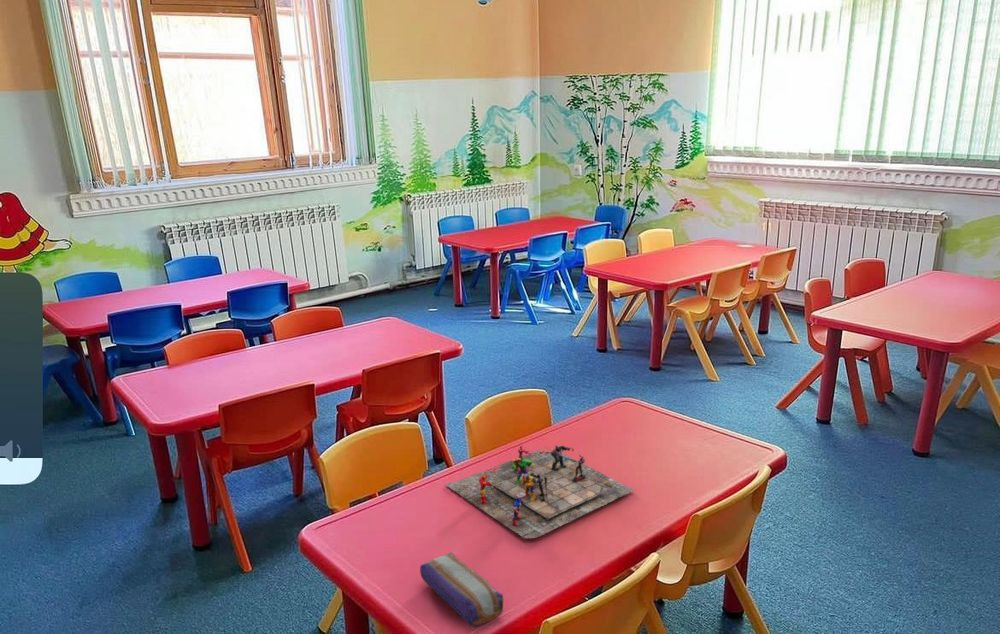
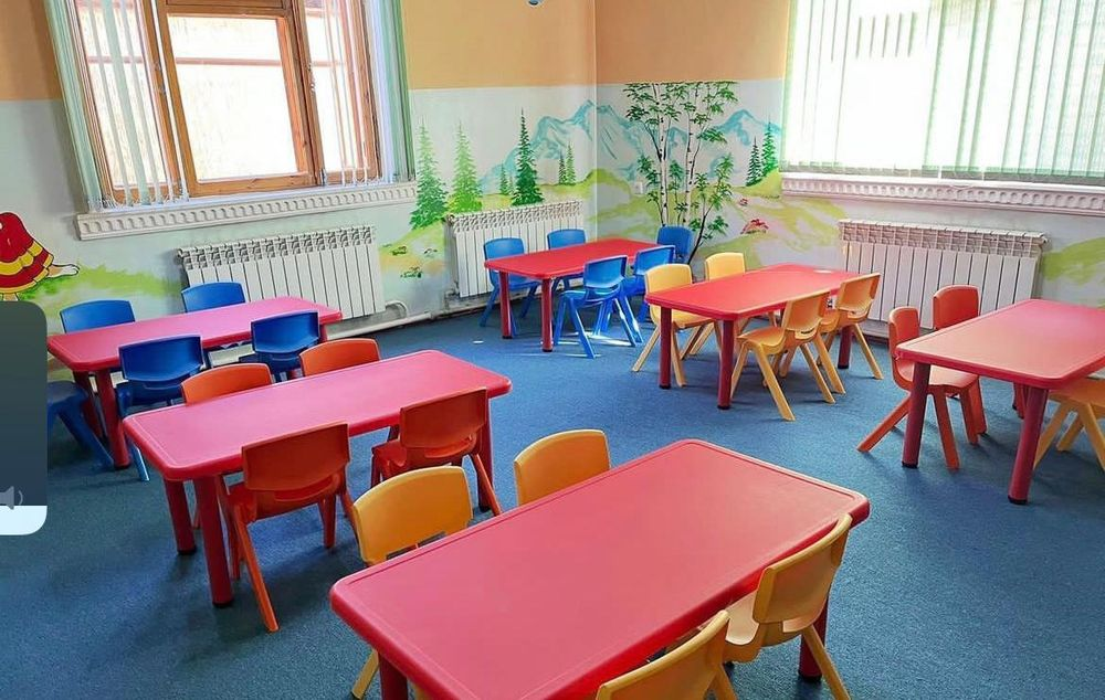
- pencil case (460, 588)
- board game (537, 472)
